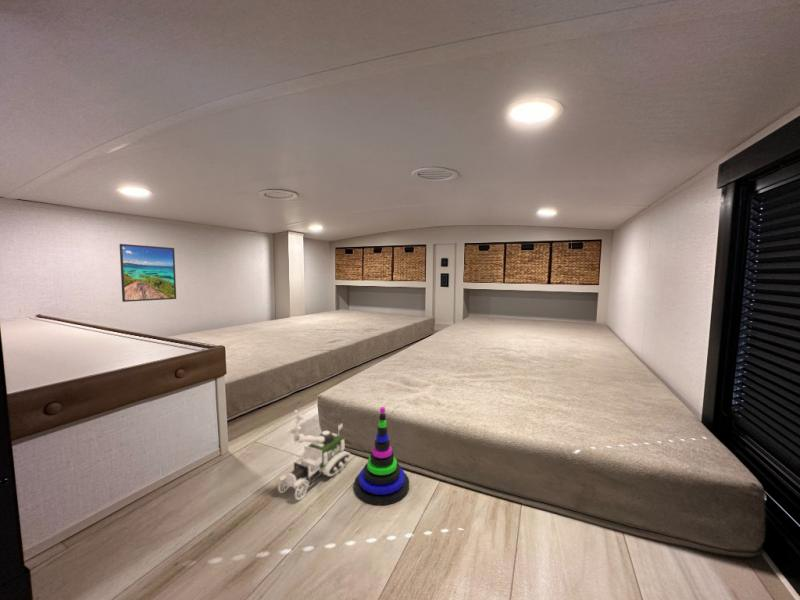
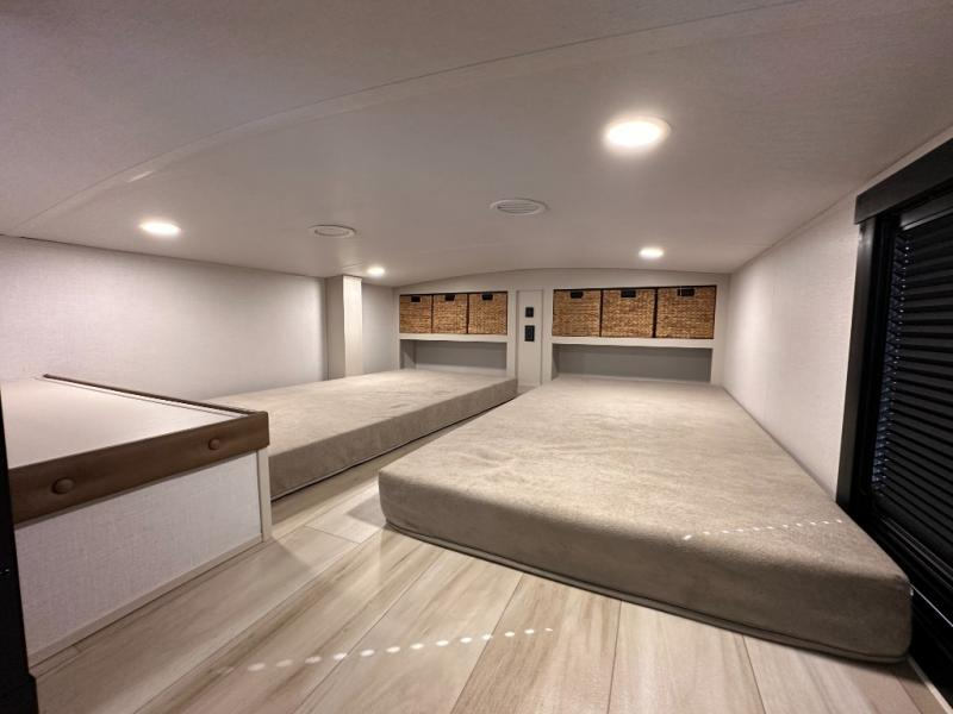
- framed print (149, 273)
- toy tank (315, 439)
- stacking toy (382, 447)
